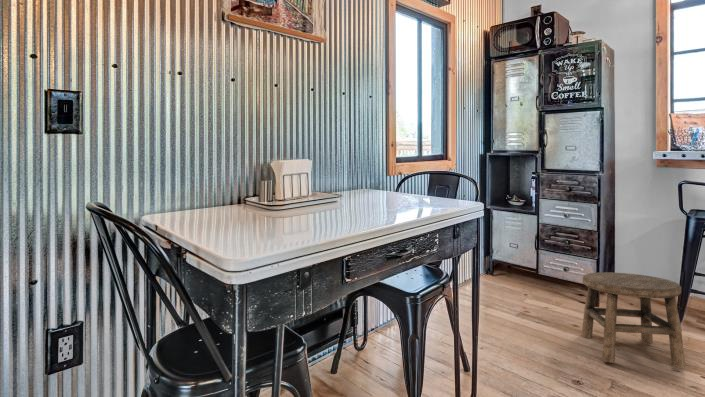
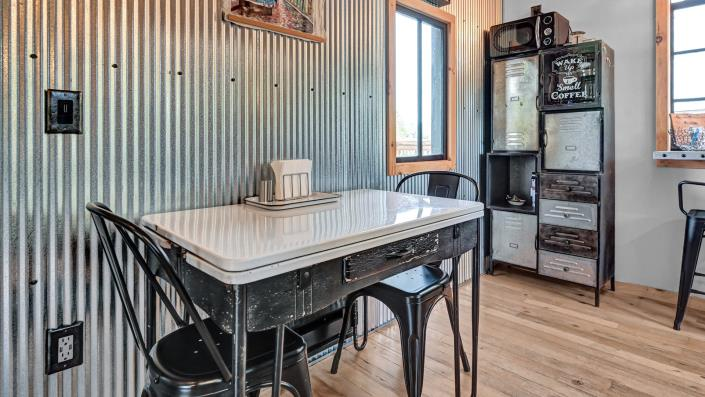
- stool (628, 315)
